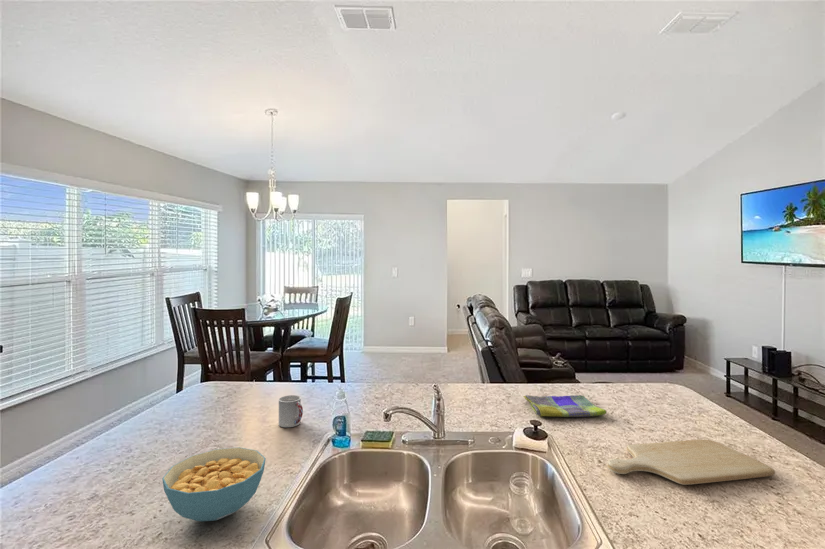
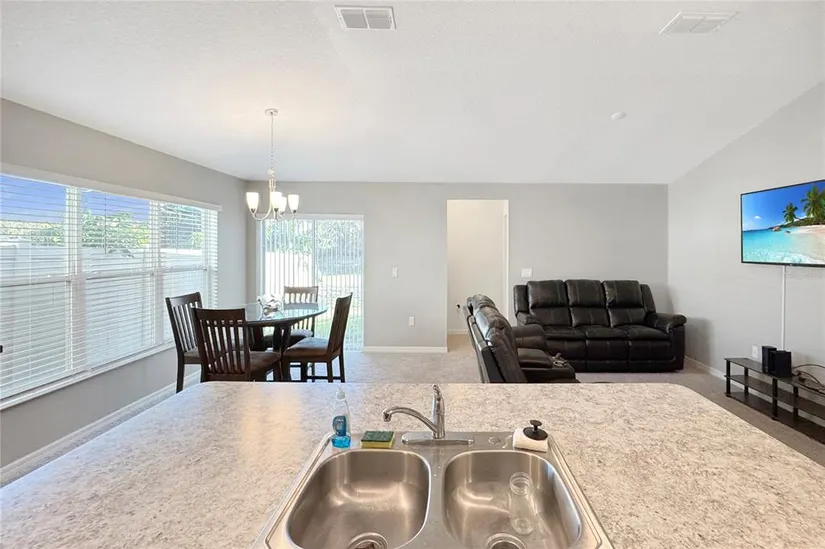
- dish towel (562, 405)
- cup (292, 411)
- chopping board (677, 461)
- cereal bowl (216, 490)
